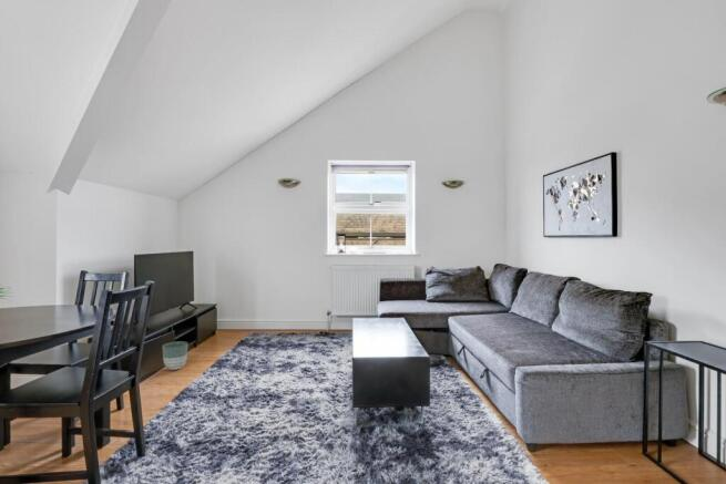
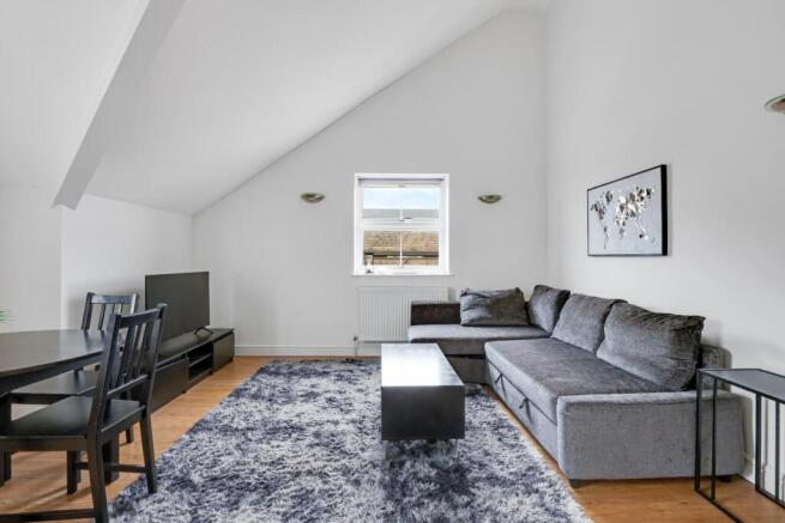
- planter (175, 357)
